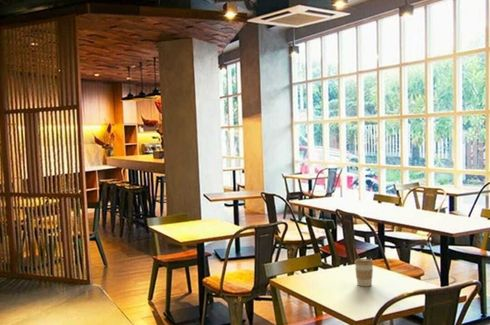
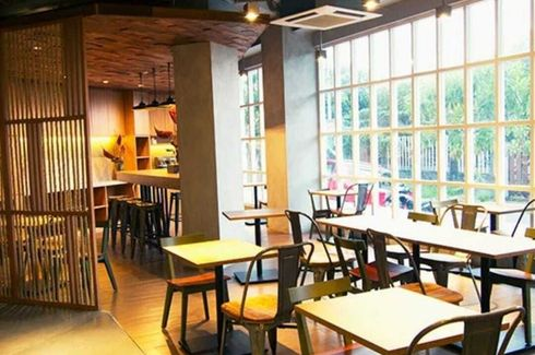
- coffee cup (364, 271)
